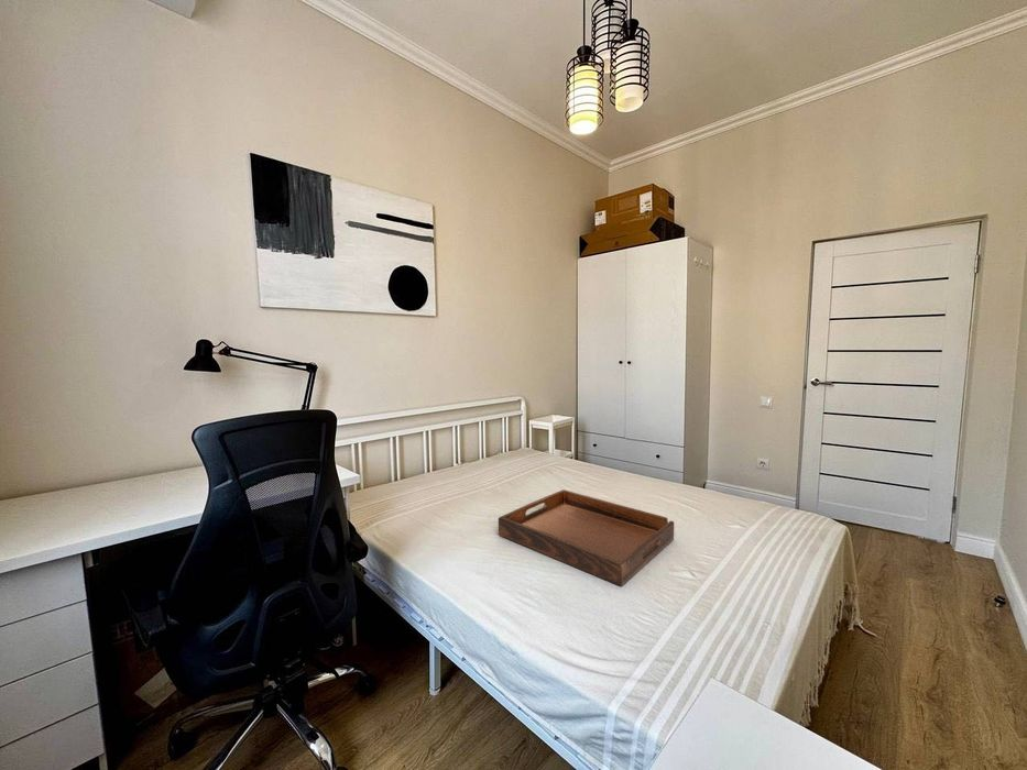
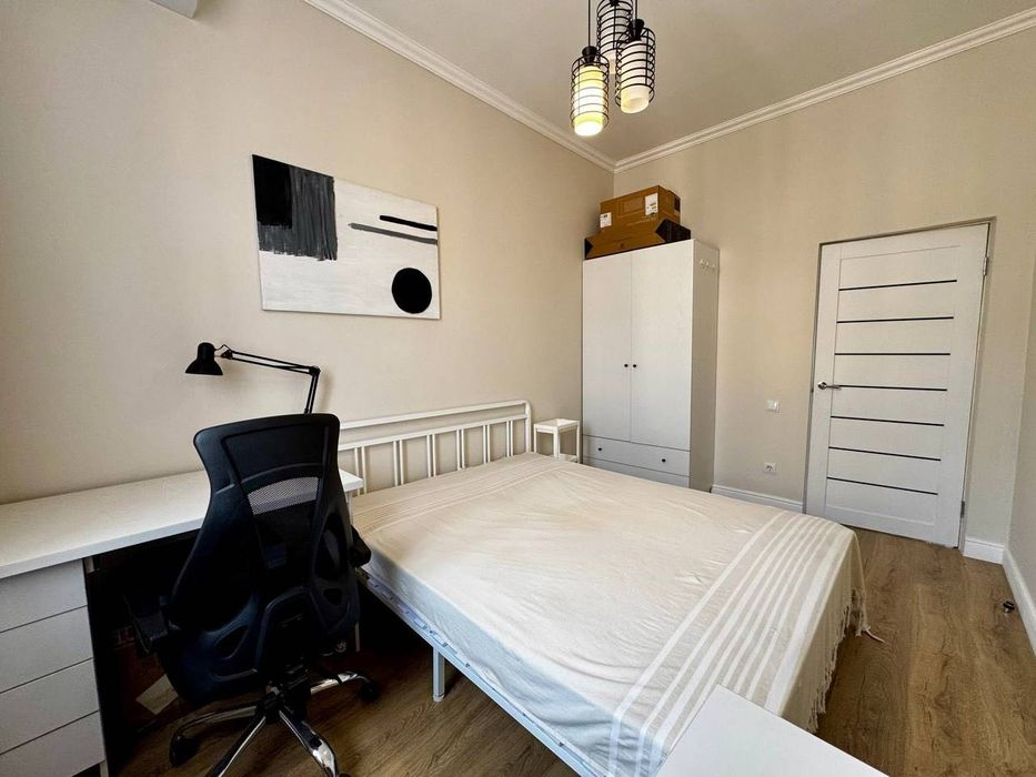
- serving tray (586, 527)
